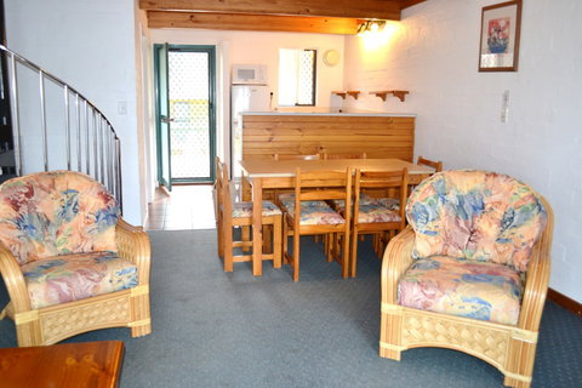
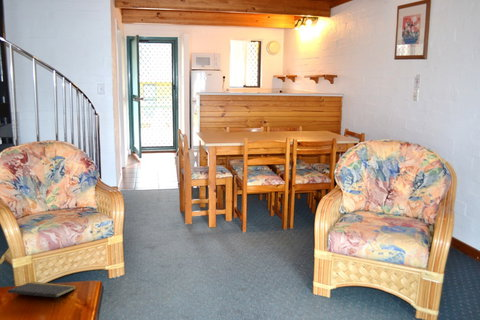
+ notepad (43, 289)
